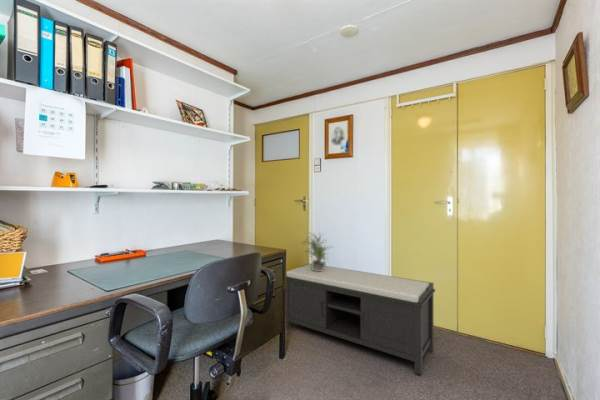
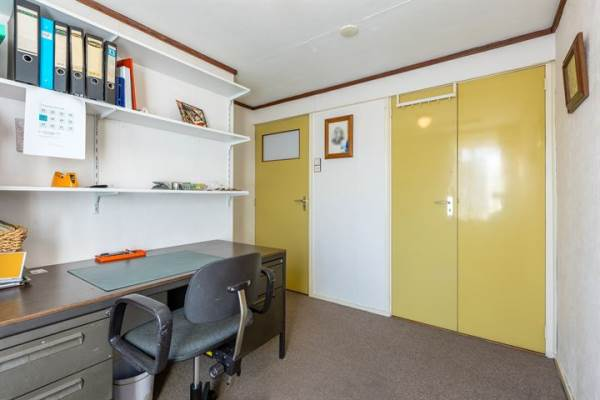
- potted plant (315, 250)
- bench (353, 307)
